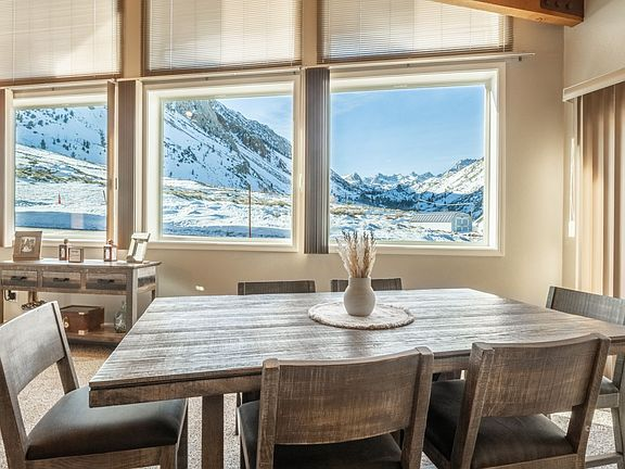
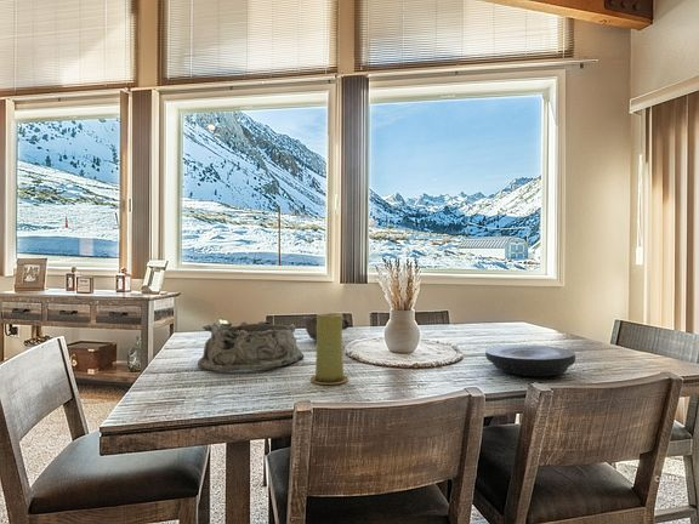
+ plate (528, 359)
+ candle (329, 346)
+ bowl (316, 328)
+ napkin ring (250, 342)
